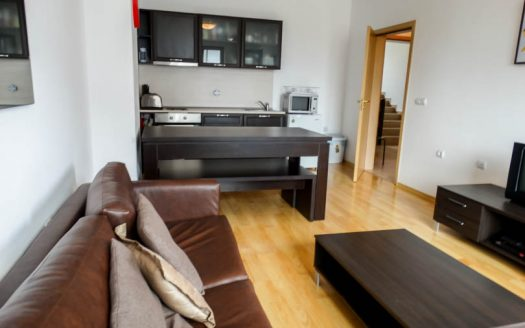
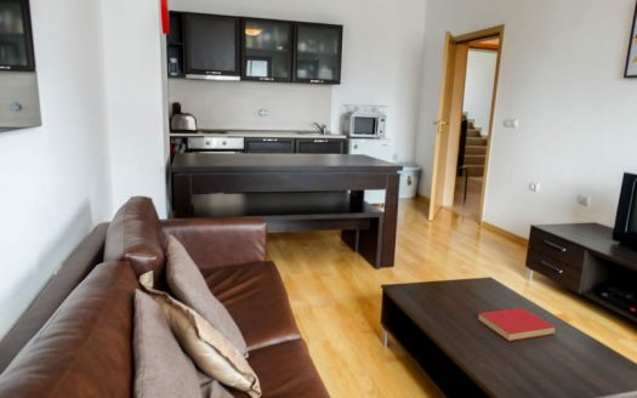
+ book (514, 323)
